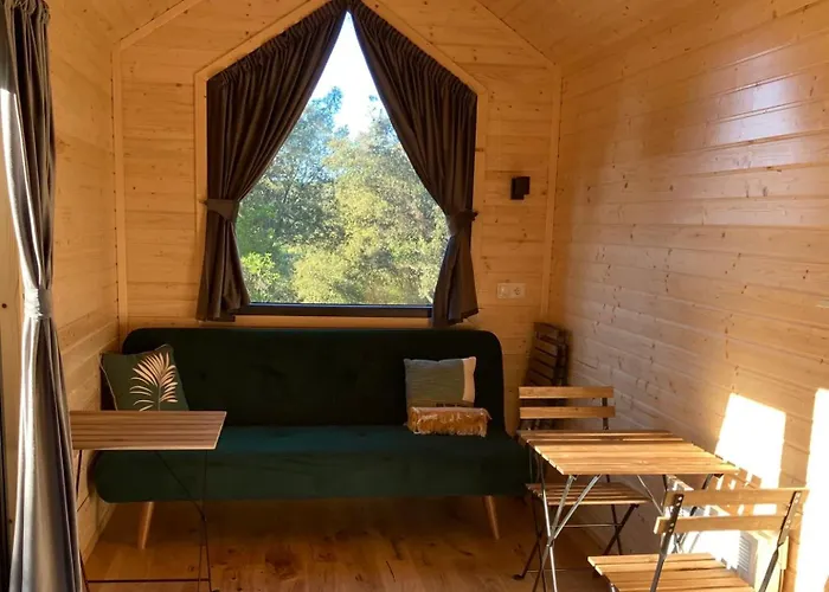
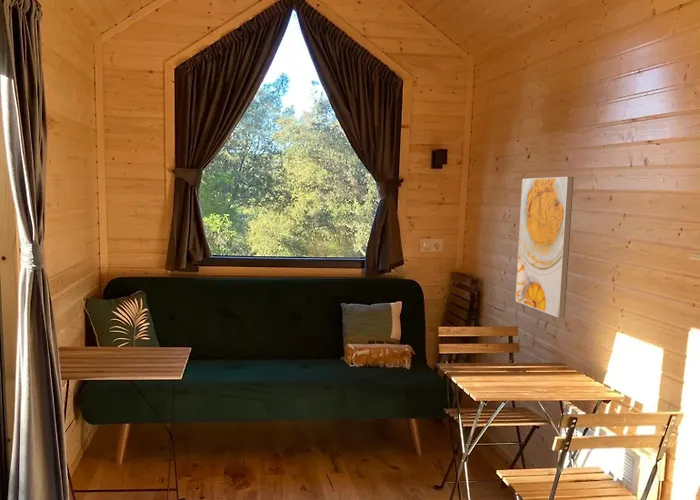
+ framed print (542, 244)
